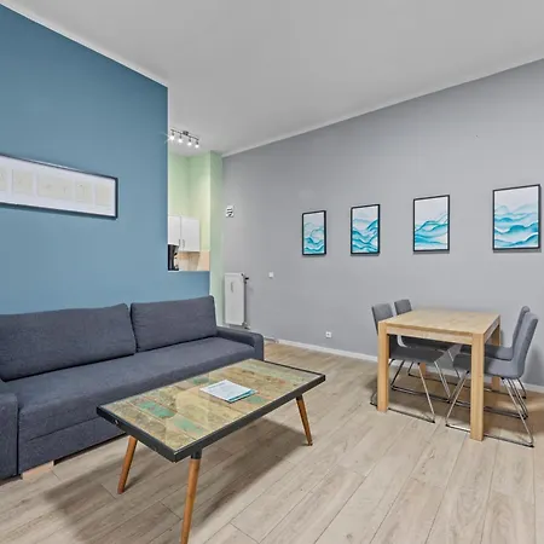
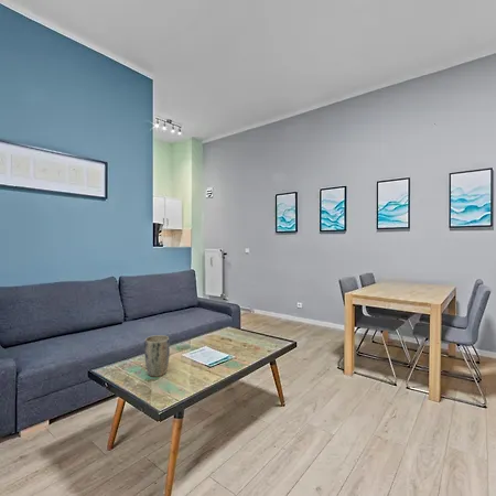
+ plant pot (157, 355)
